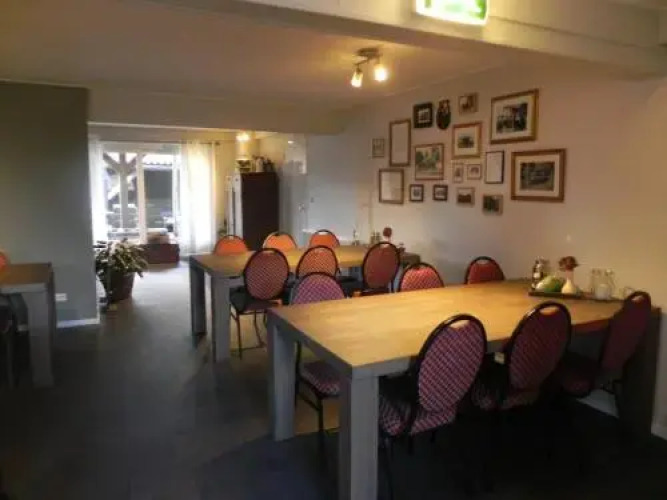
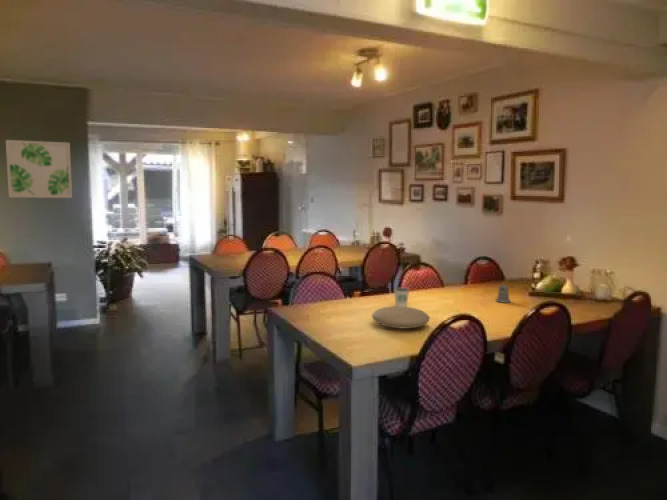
+ pepper shaker (504, 293)
+ dixie cup (401, 299)
+ plate (400, 316)
+ wall art (39, 169)
